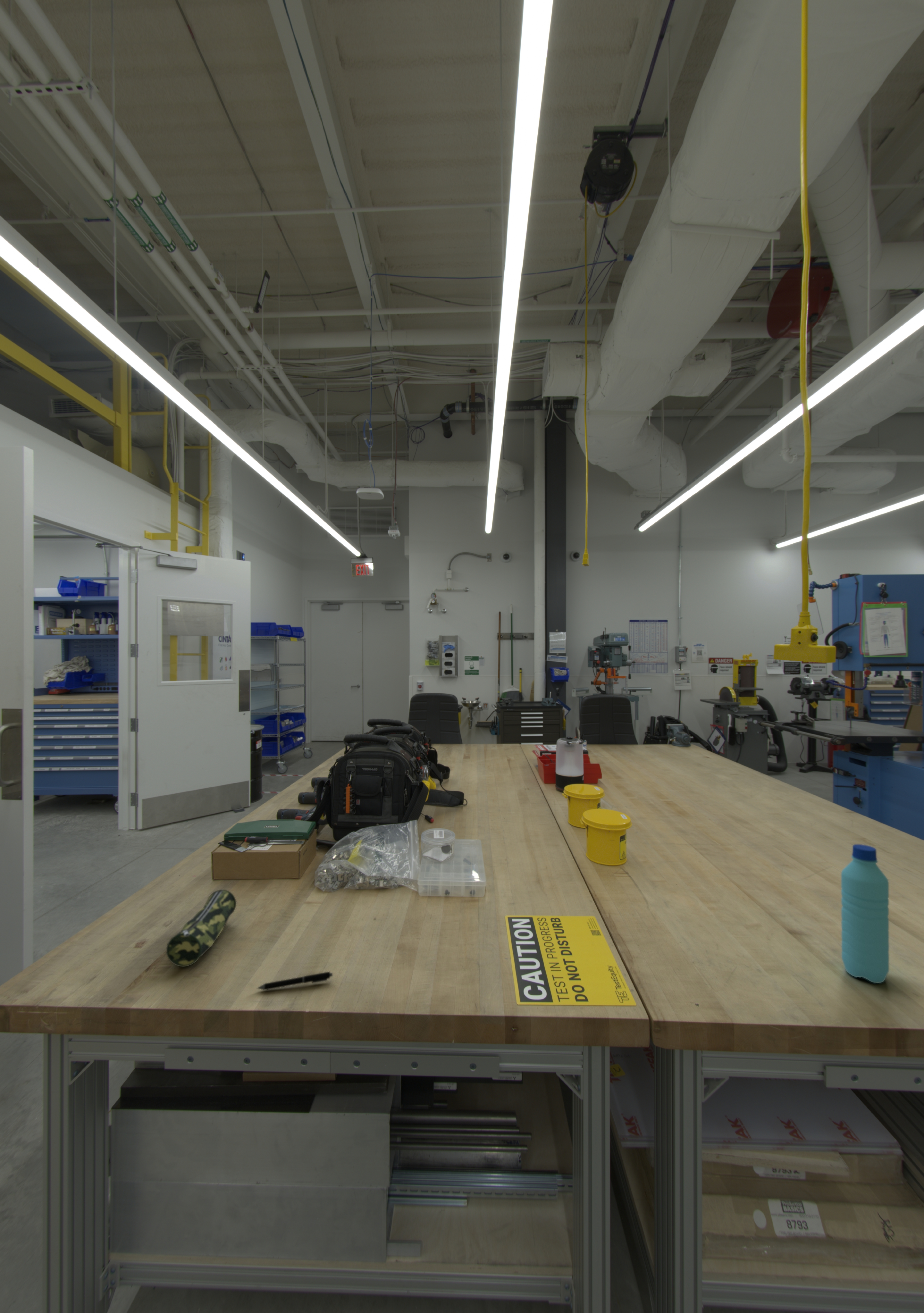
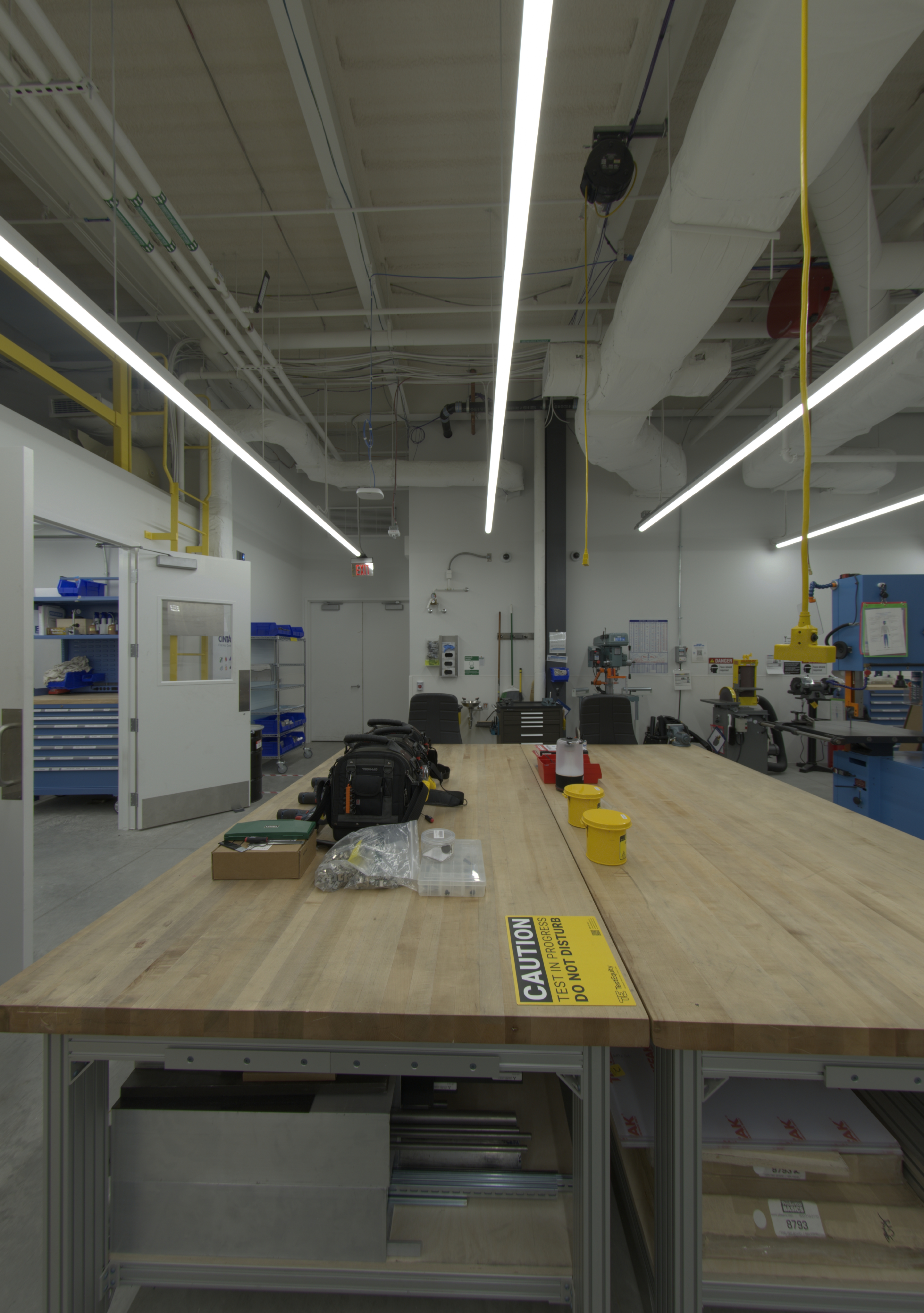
- pen (295, 981)
- water bottle (864, 910)
- pencil case (203, 927)
